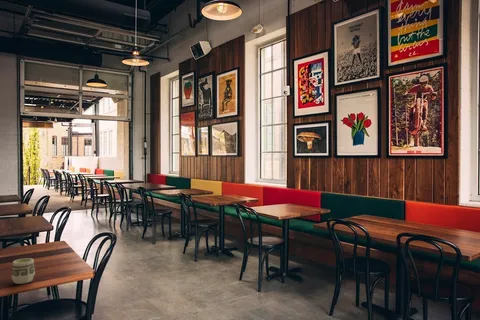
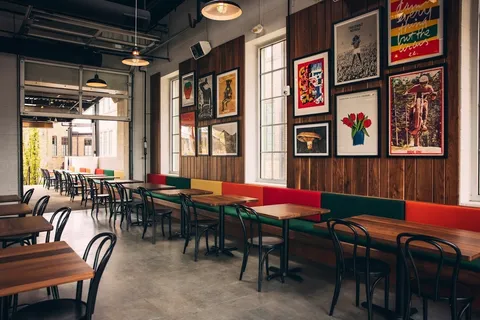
- cup (23, 270)
